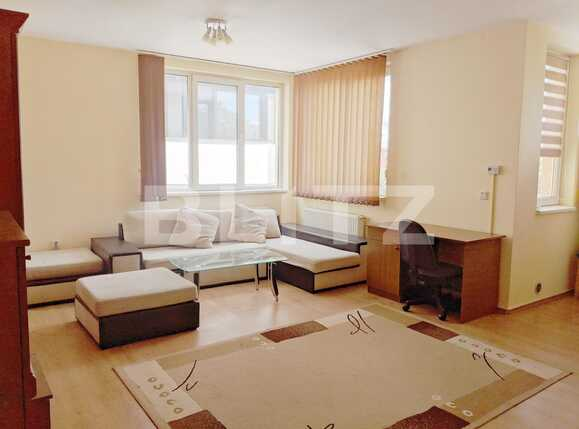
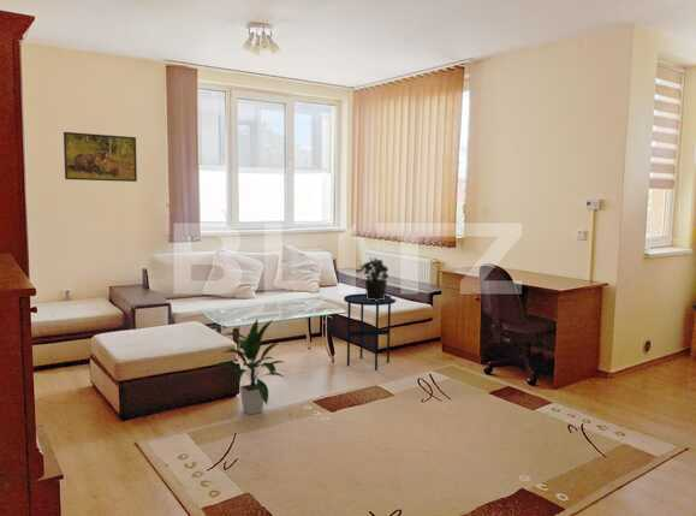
+ indoor plant (251, 367)
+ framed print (101, 158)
+ side table (369, 331)
+ potted plant (374, 277)
